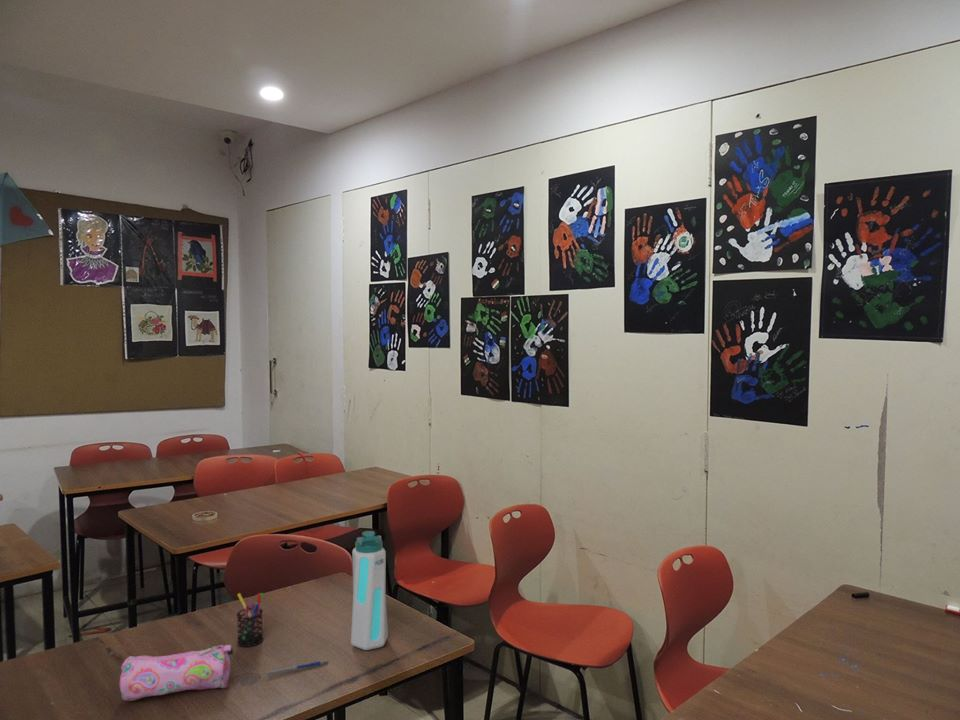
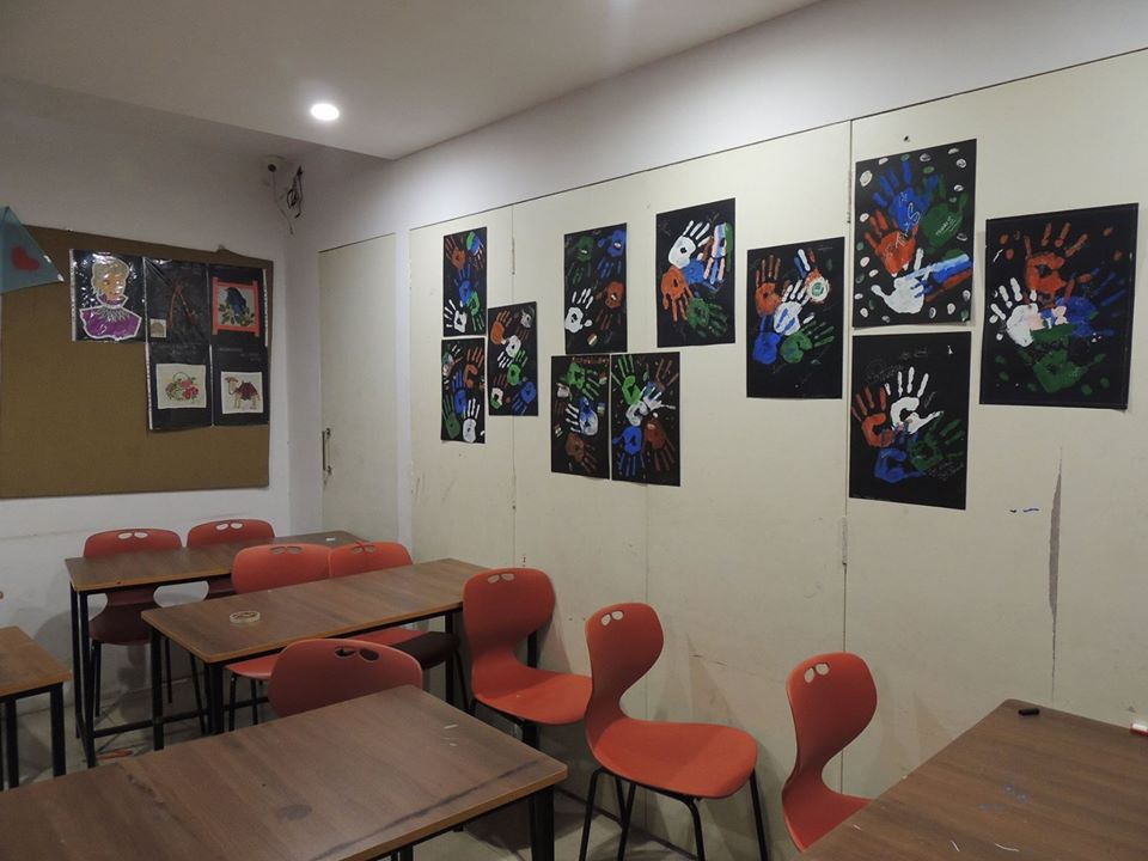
- pen holder (253, 615)
- pencil case (178, 671)
- pen (296, 667)
- water bottle (370, 588)
